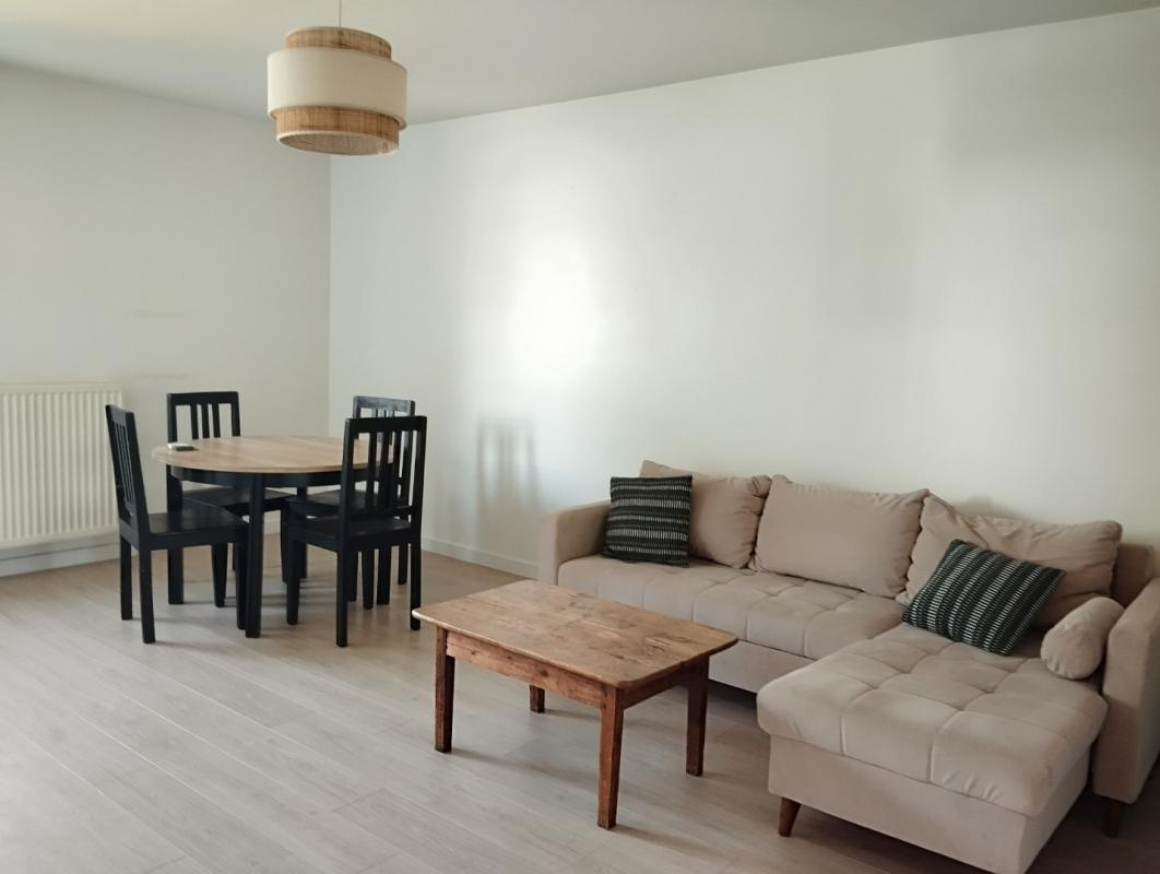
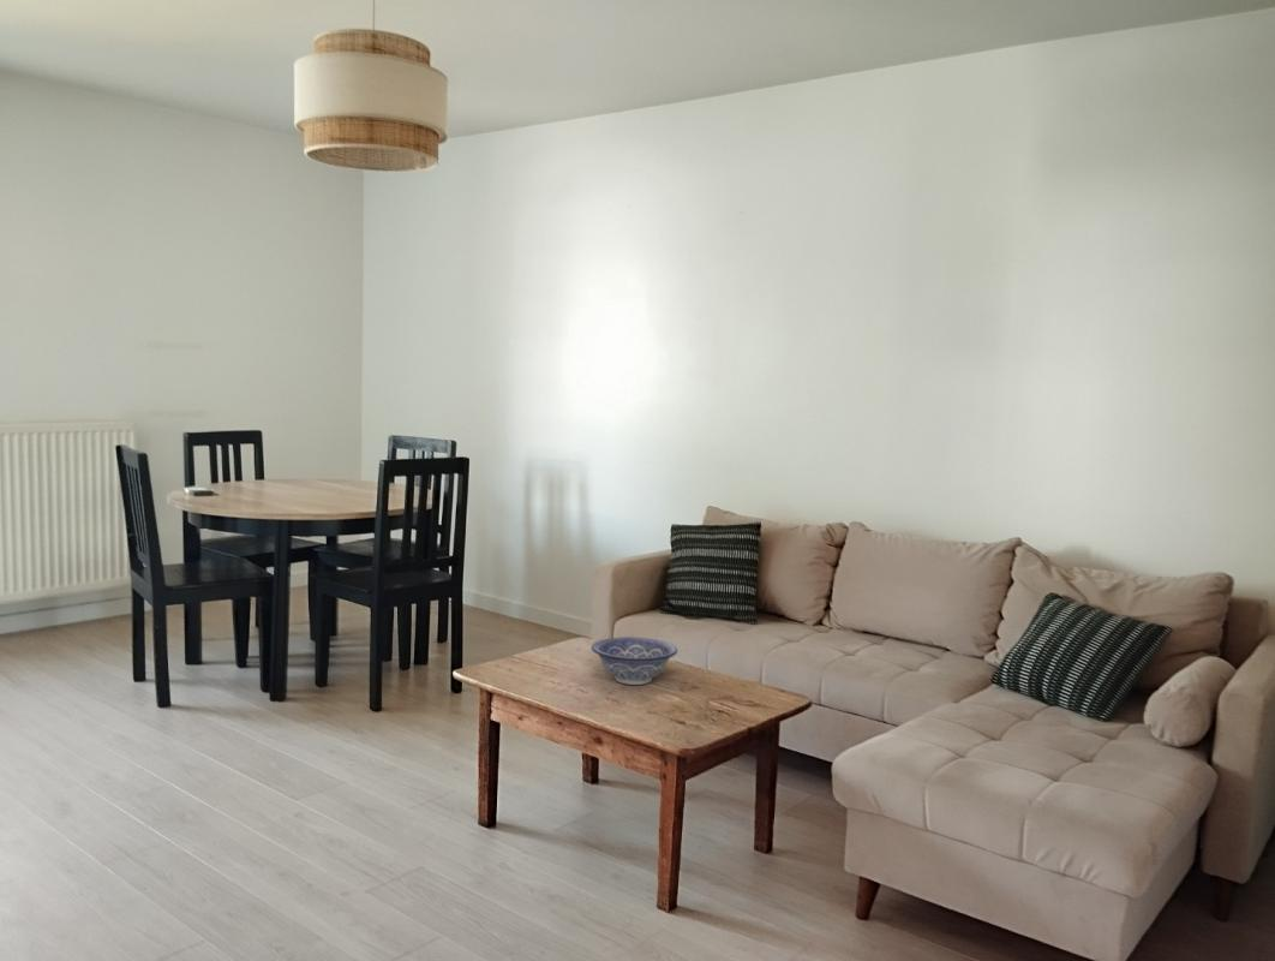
+ decorative bowl (634, 663)
